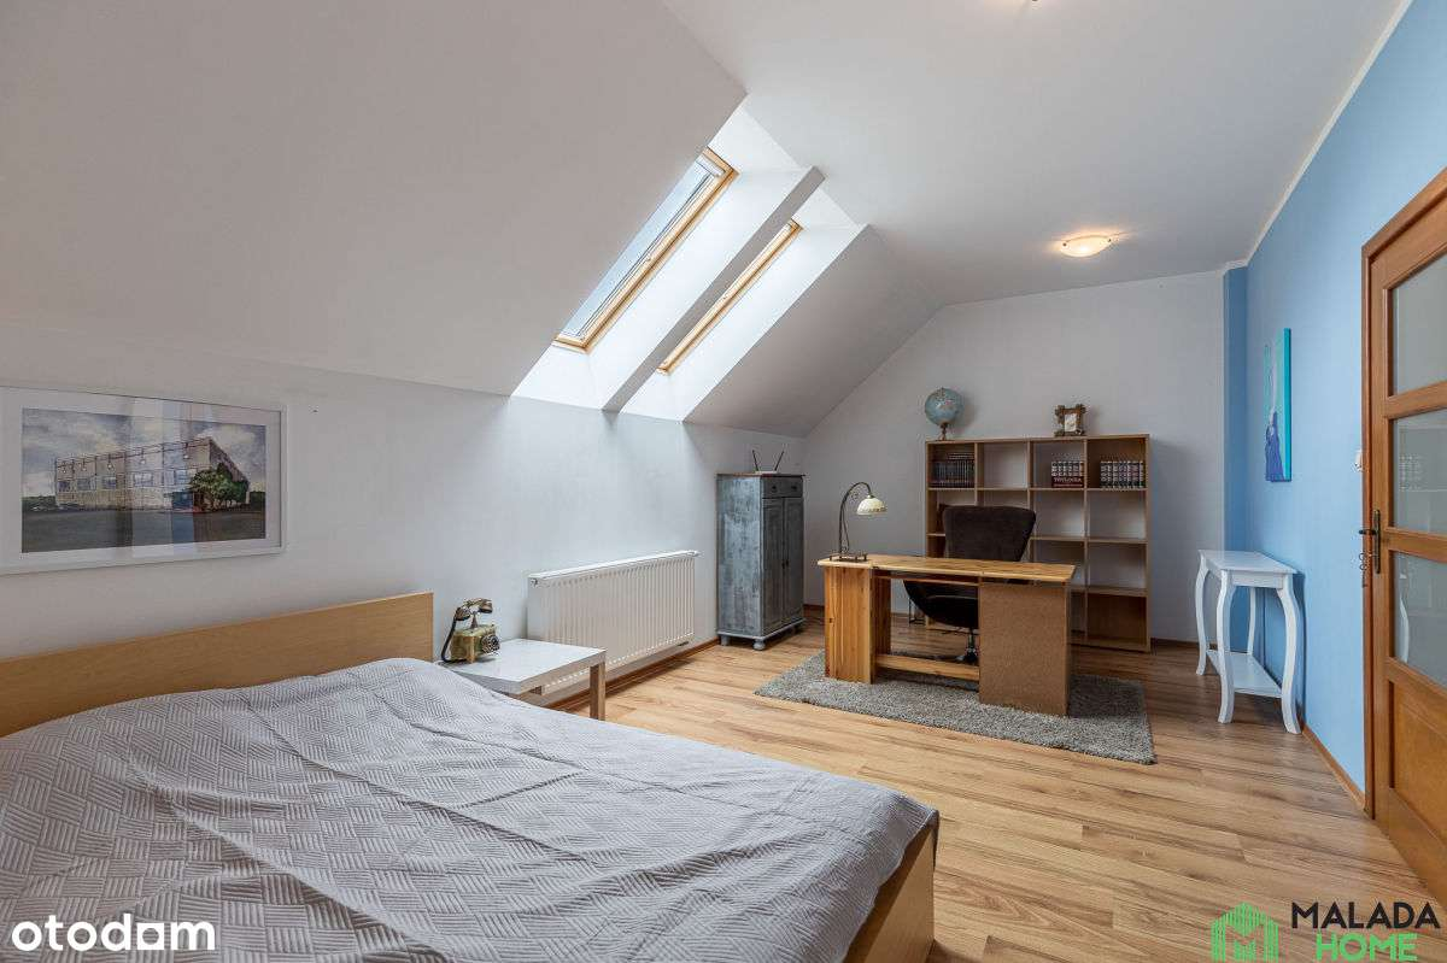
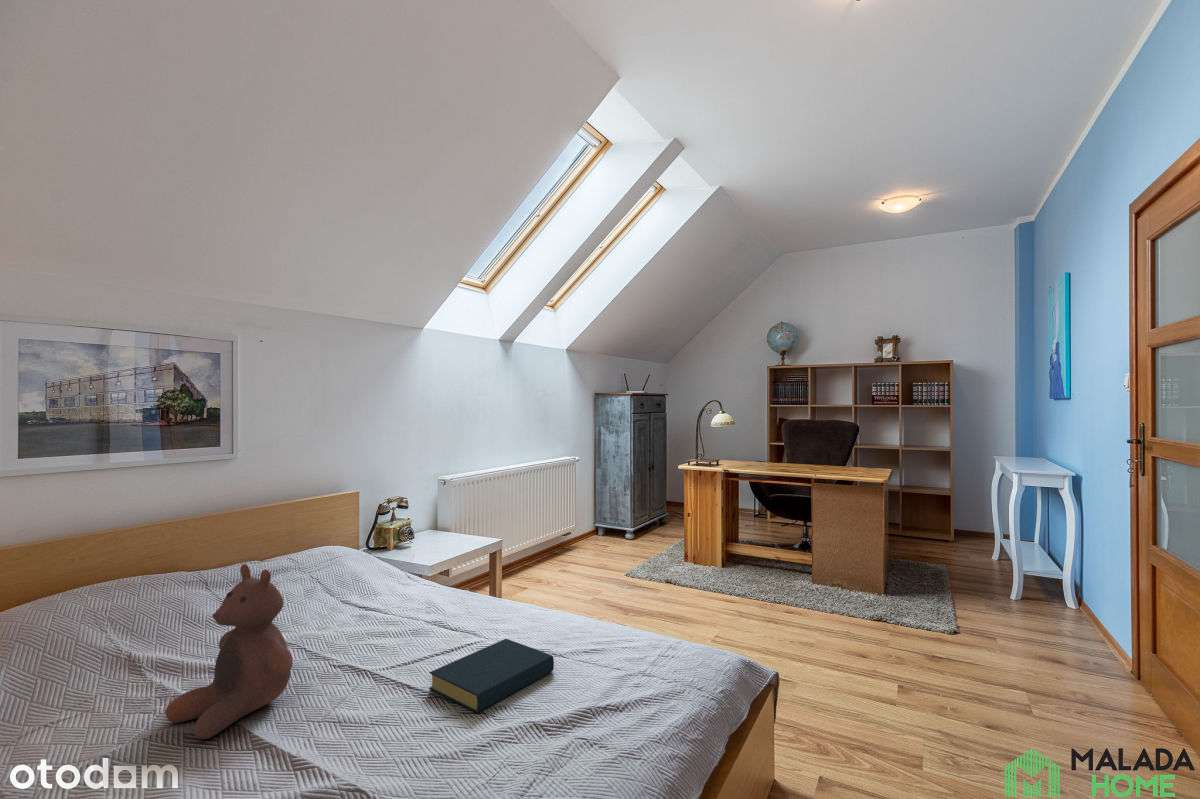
+ stuffed bear (232, 642)
+ hardback book (493, 671)
